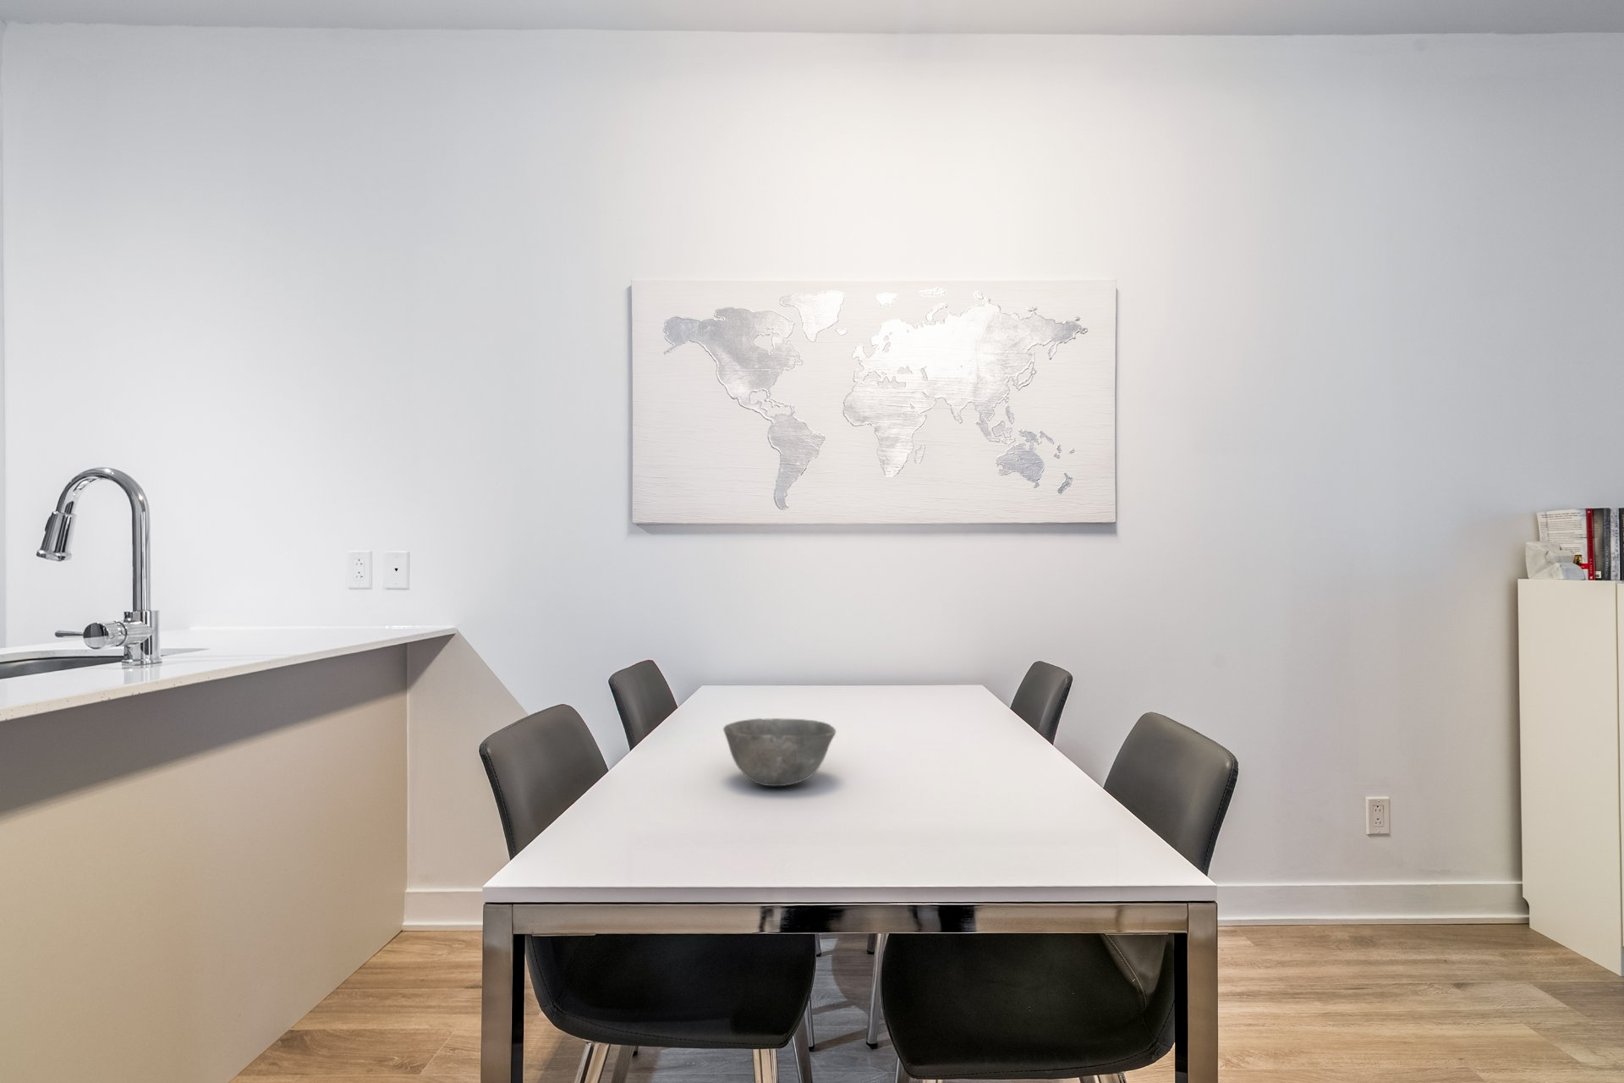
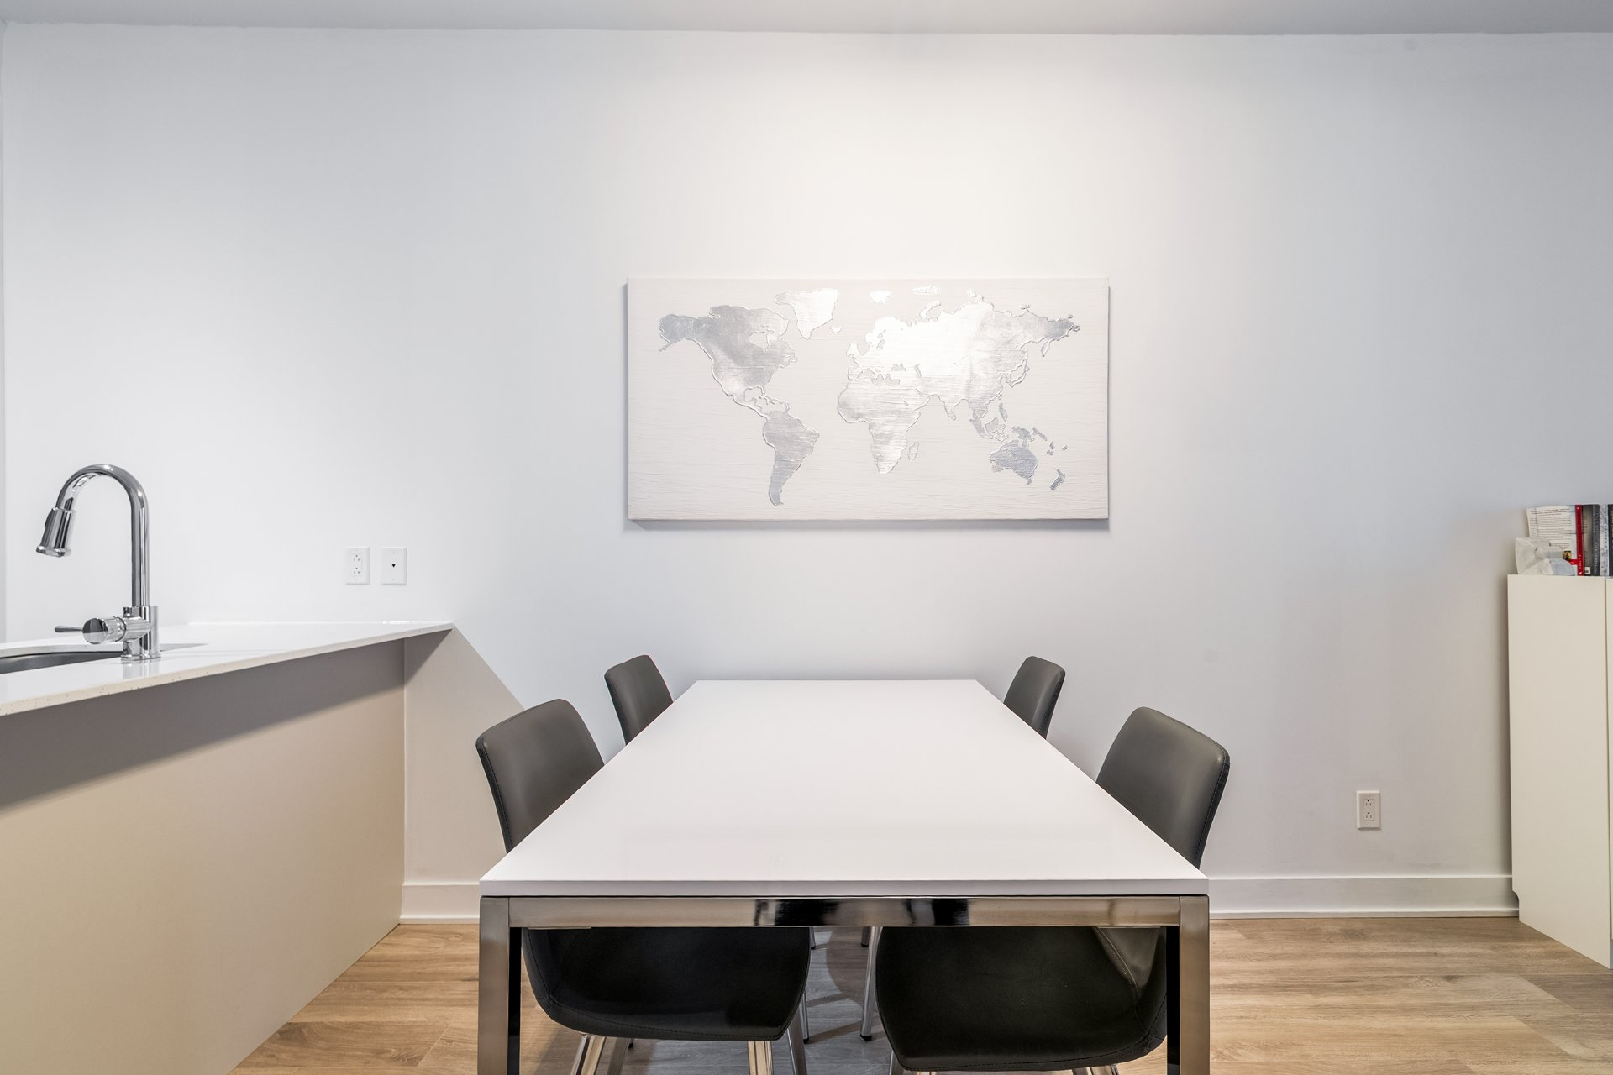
- bowl (779, 753)
